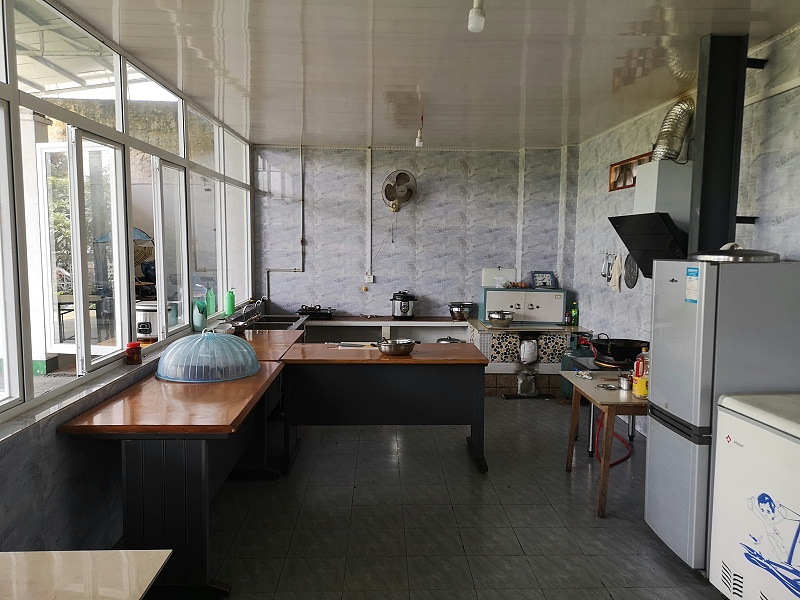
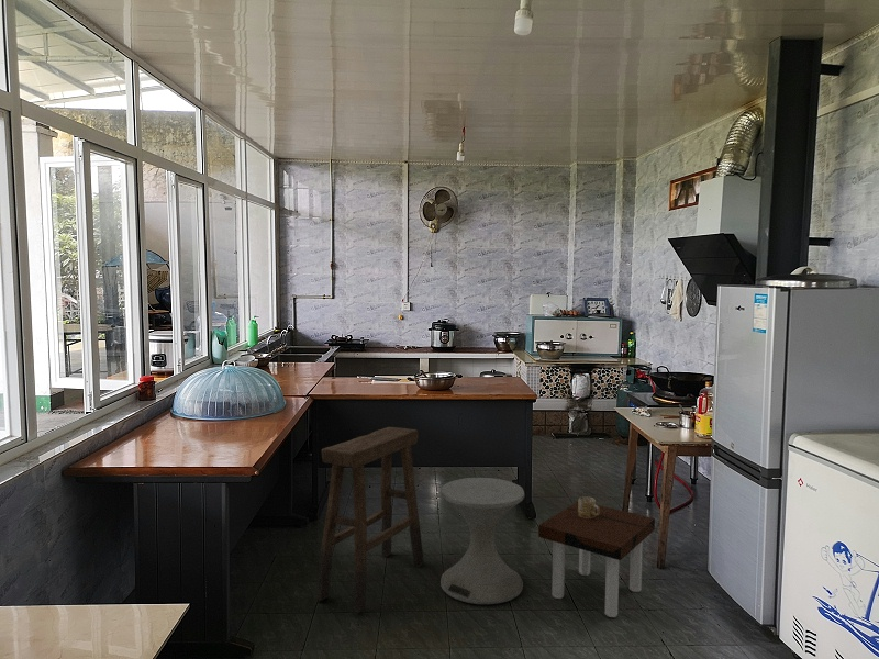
+ side table (482, 537)
+ side table (598, 554)
+ stool (375, 513)
+ mug (589, 507)
